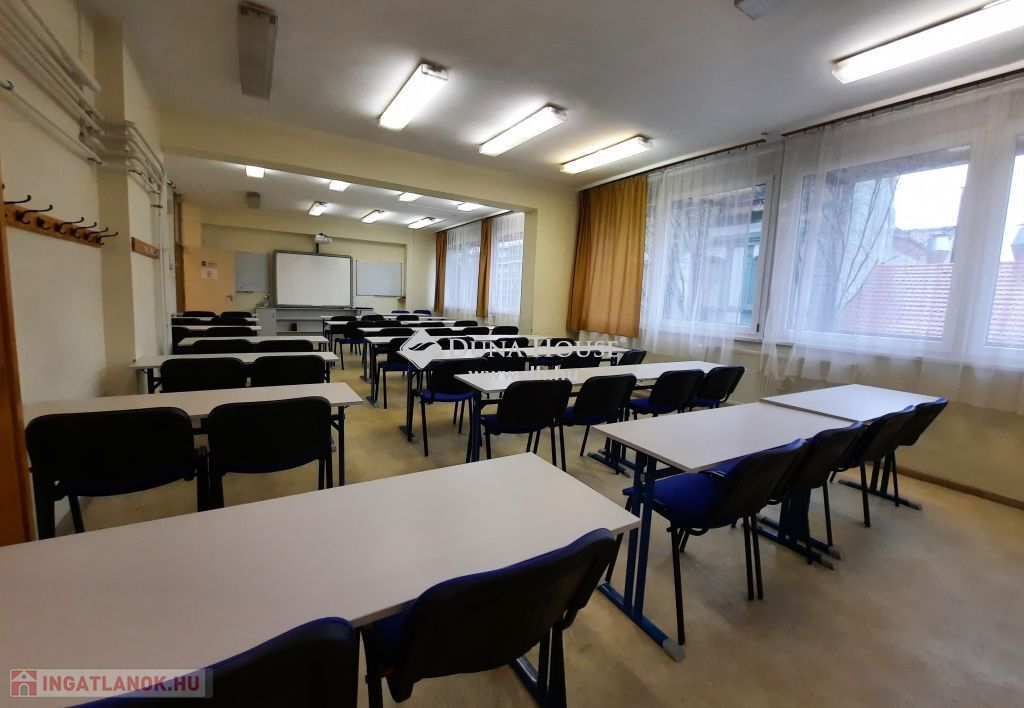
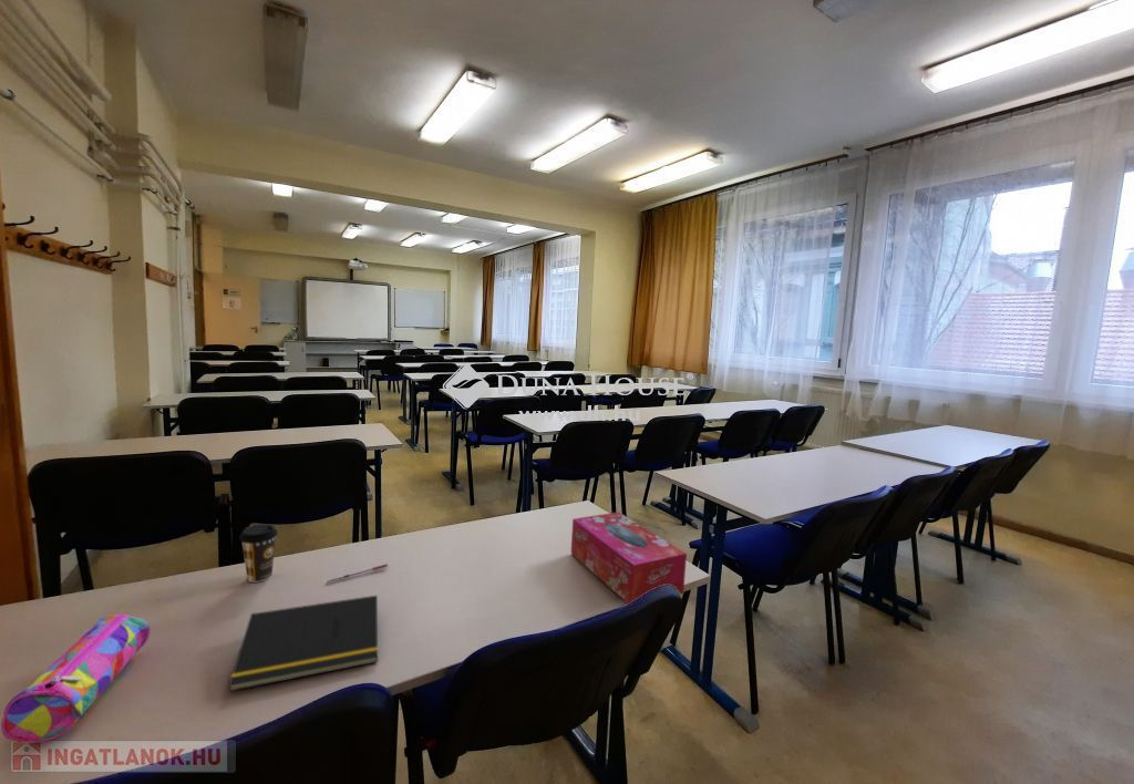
+ coffee cup (259, 553)
+ notepad (312, 637)
+ tissue box (623, 553)
+ pencil case (85, 670)
+ pen (358, 572)
